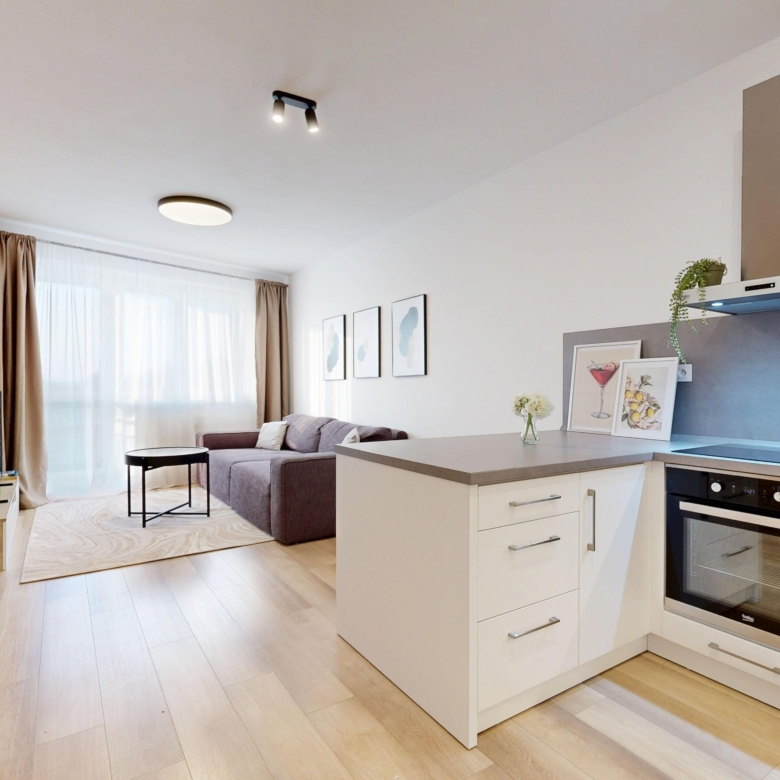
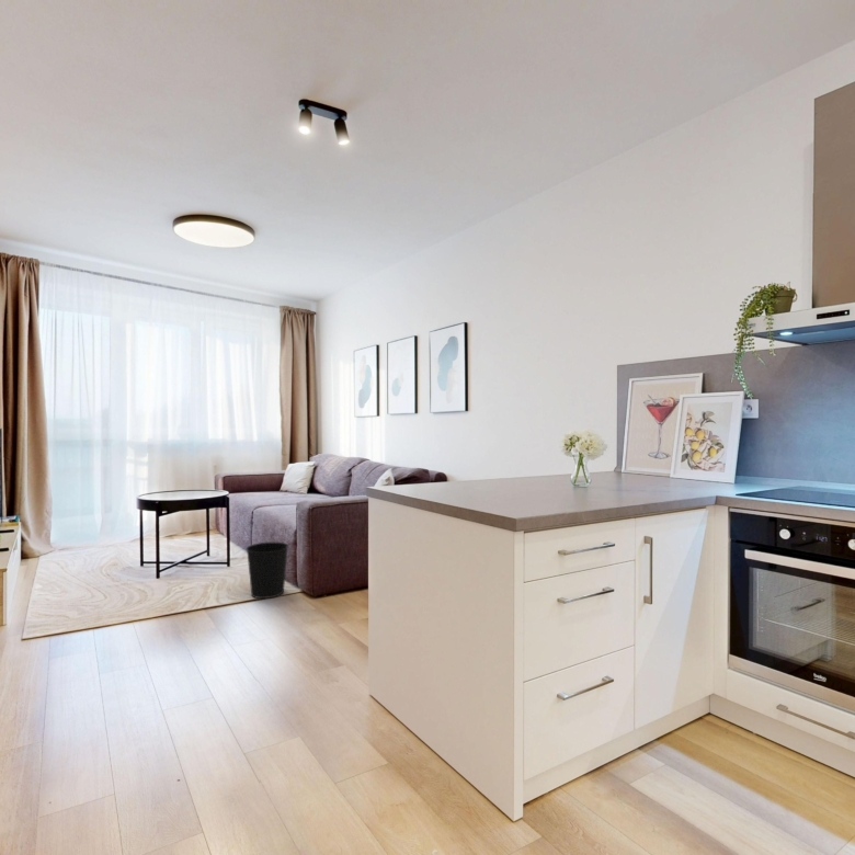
+ wastebasket (267, 570)
